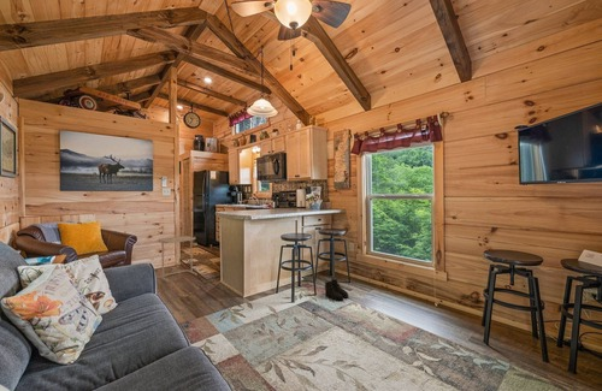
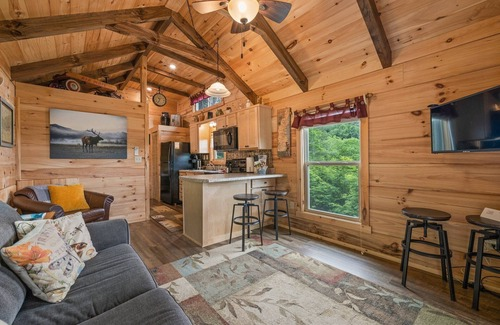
- side table (190, 256)
- boots (336, 288)
